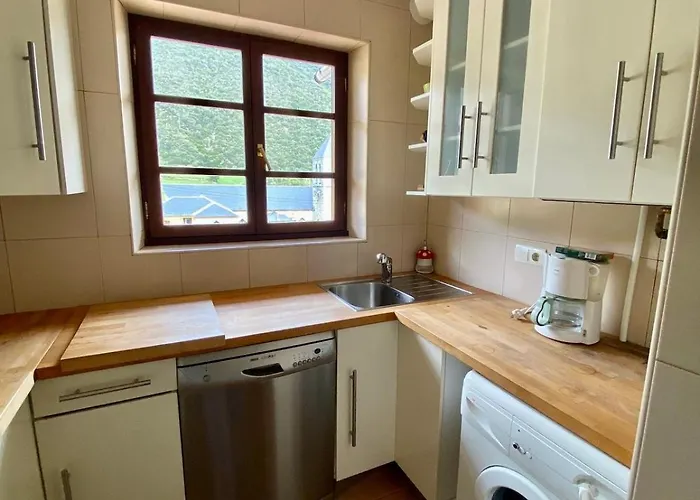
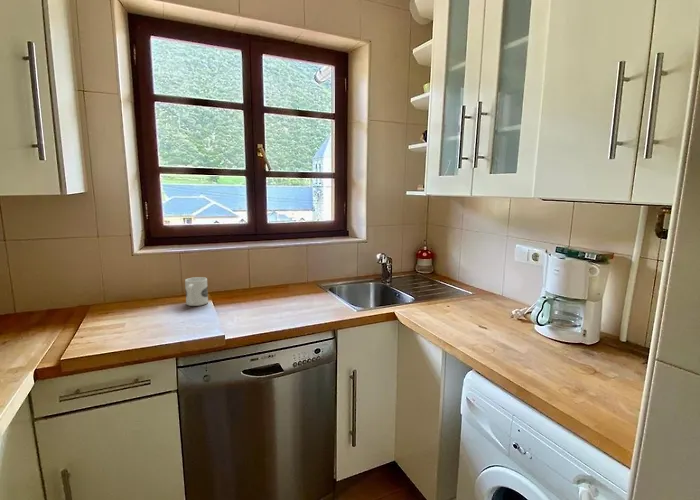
+ mug (194, 292)
